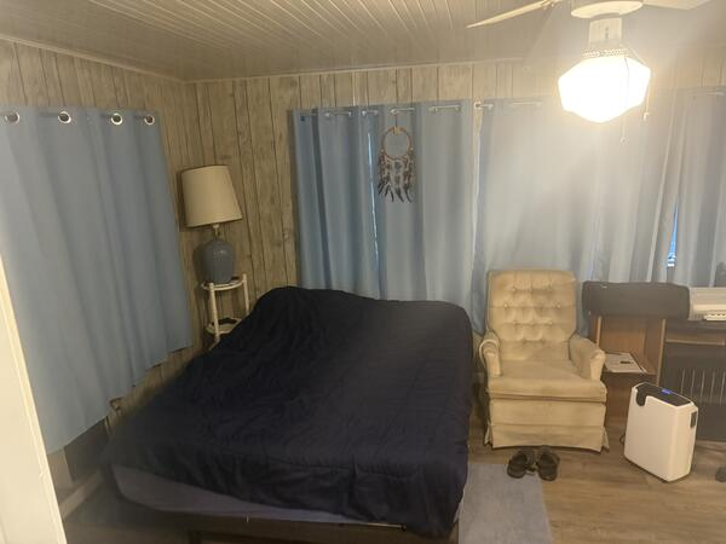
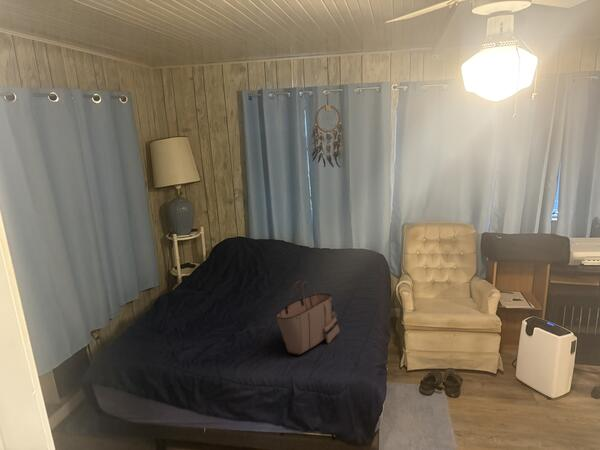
+ tote bag (307, 313)
